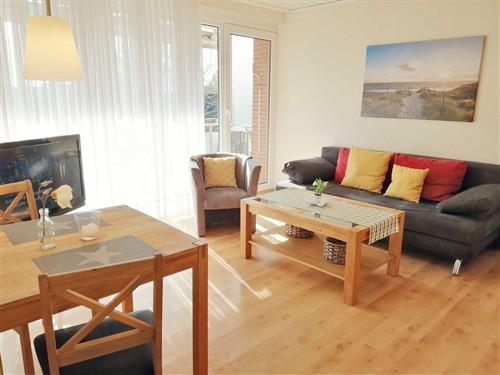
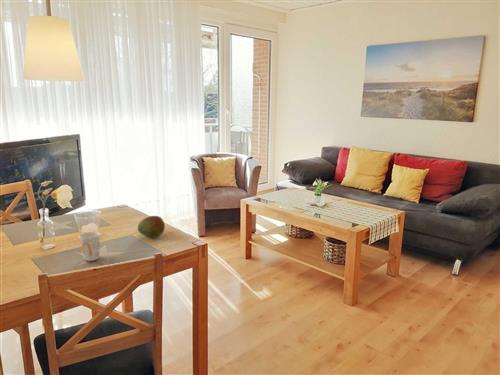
+ cup (90, 246)
+ fruit (151, 226)
